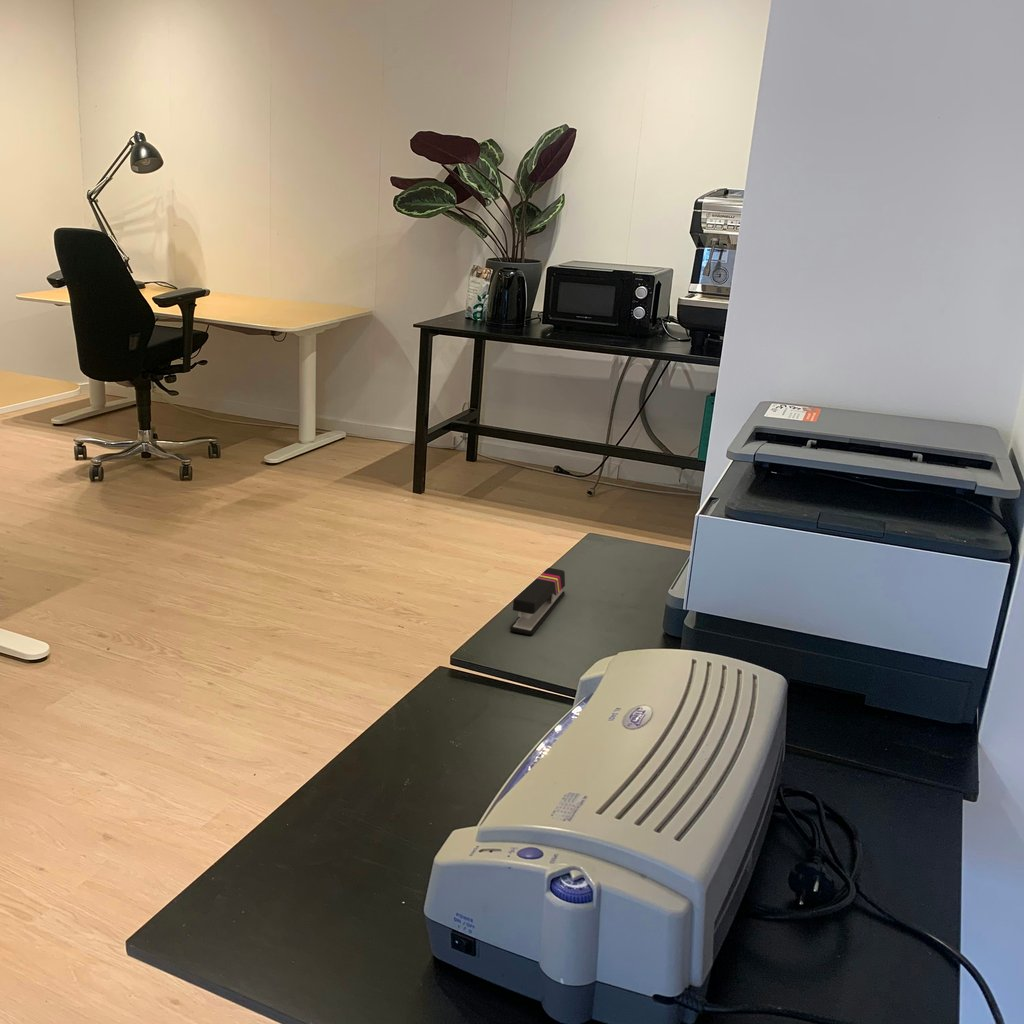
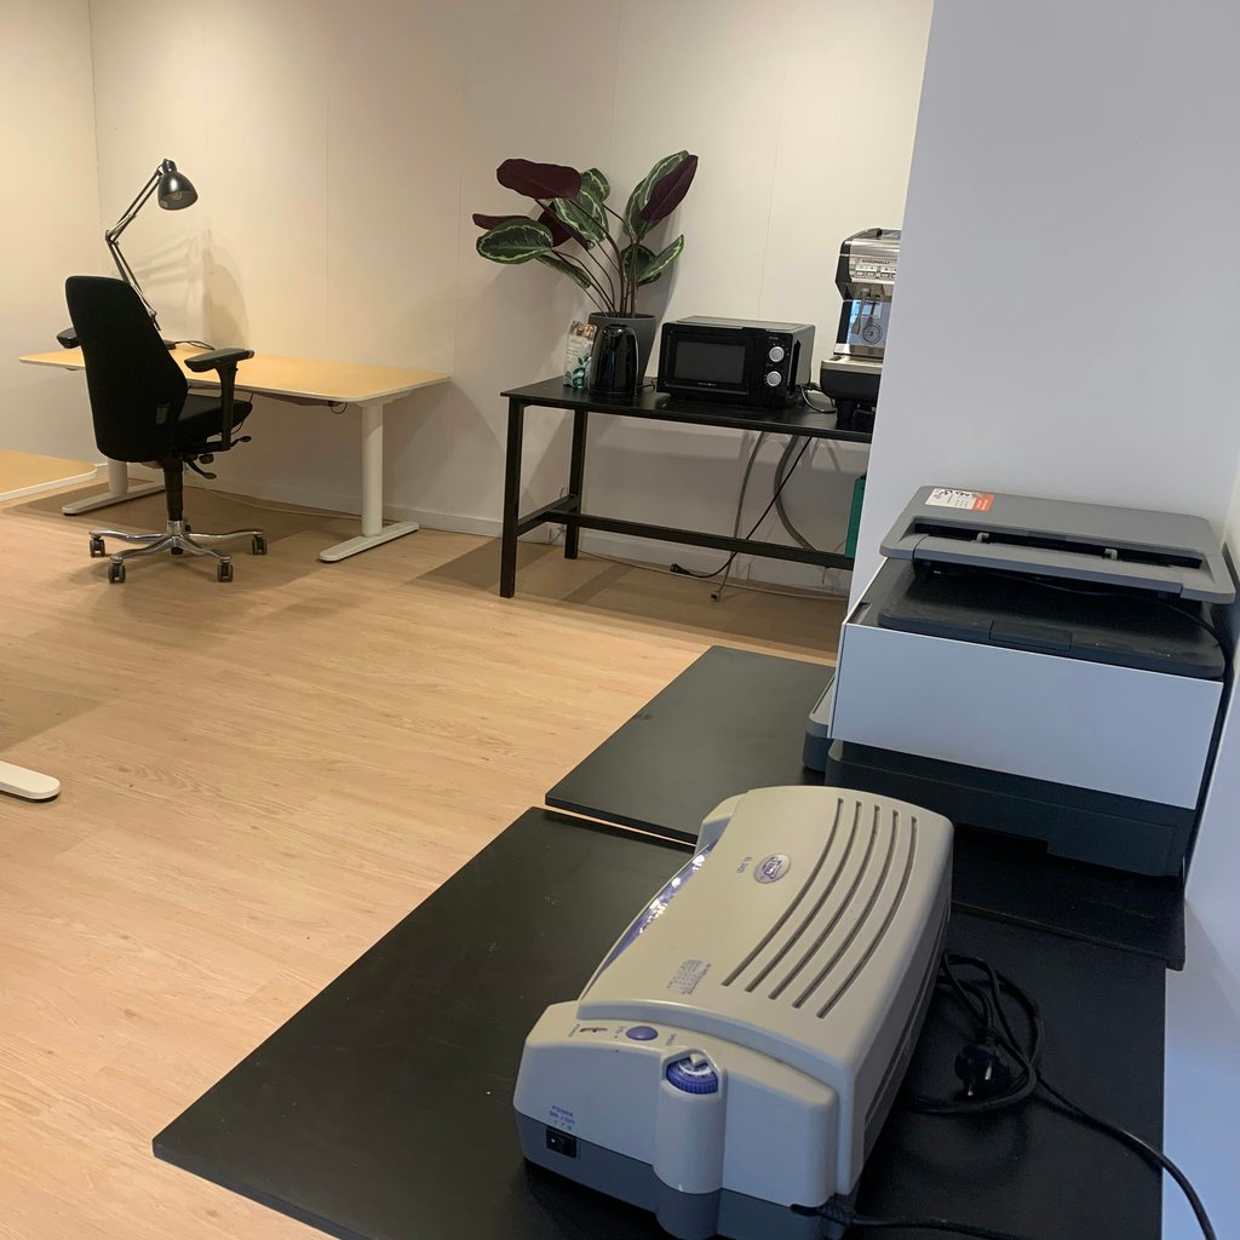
- stapler (539, 596)
